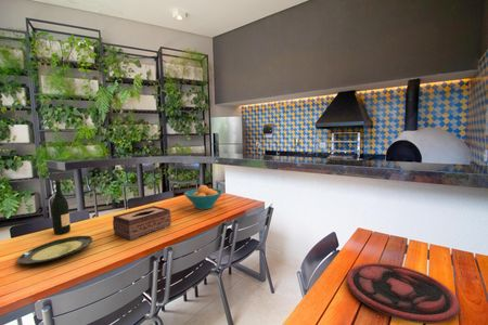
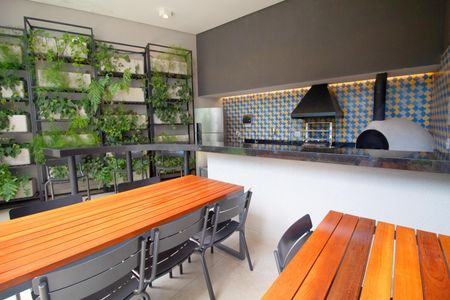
- tissue box (143, 221)
- fruit bowl (204, 196)
- plate (57, 248)
- plate (397, 287)
- wine bottle (60, 206)
